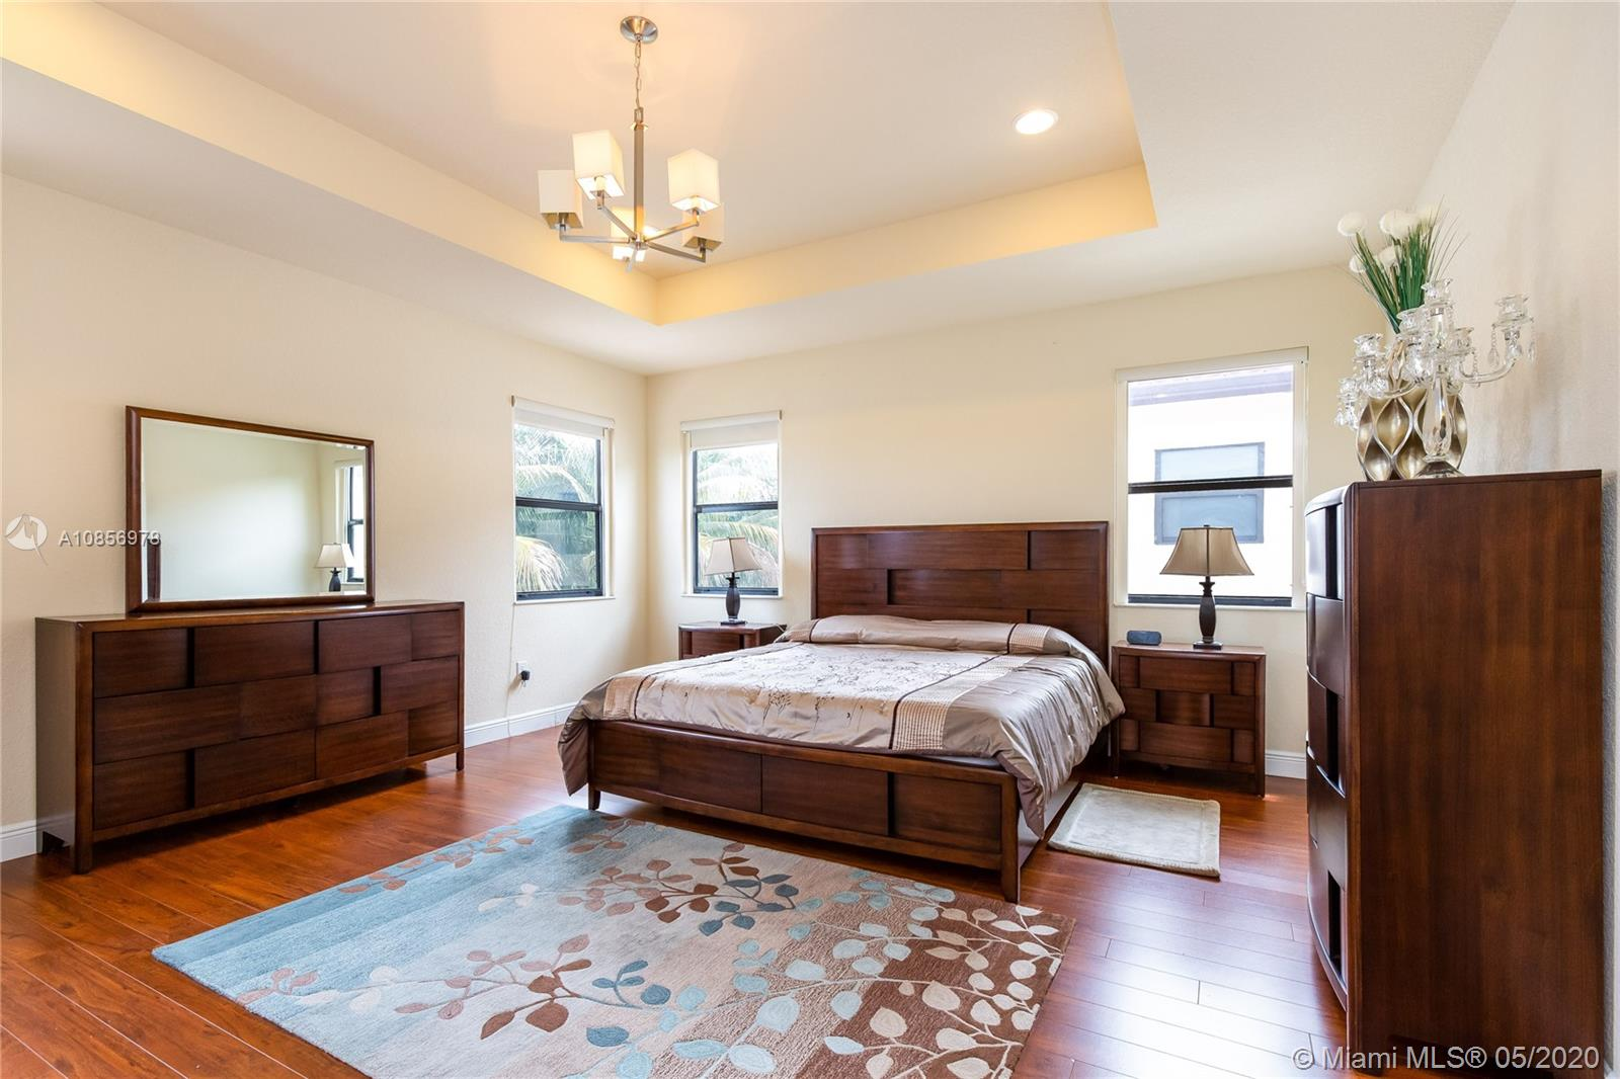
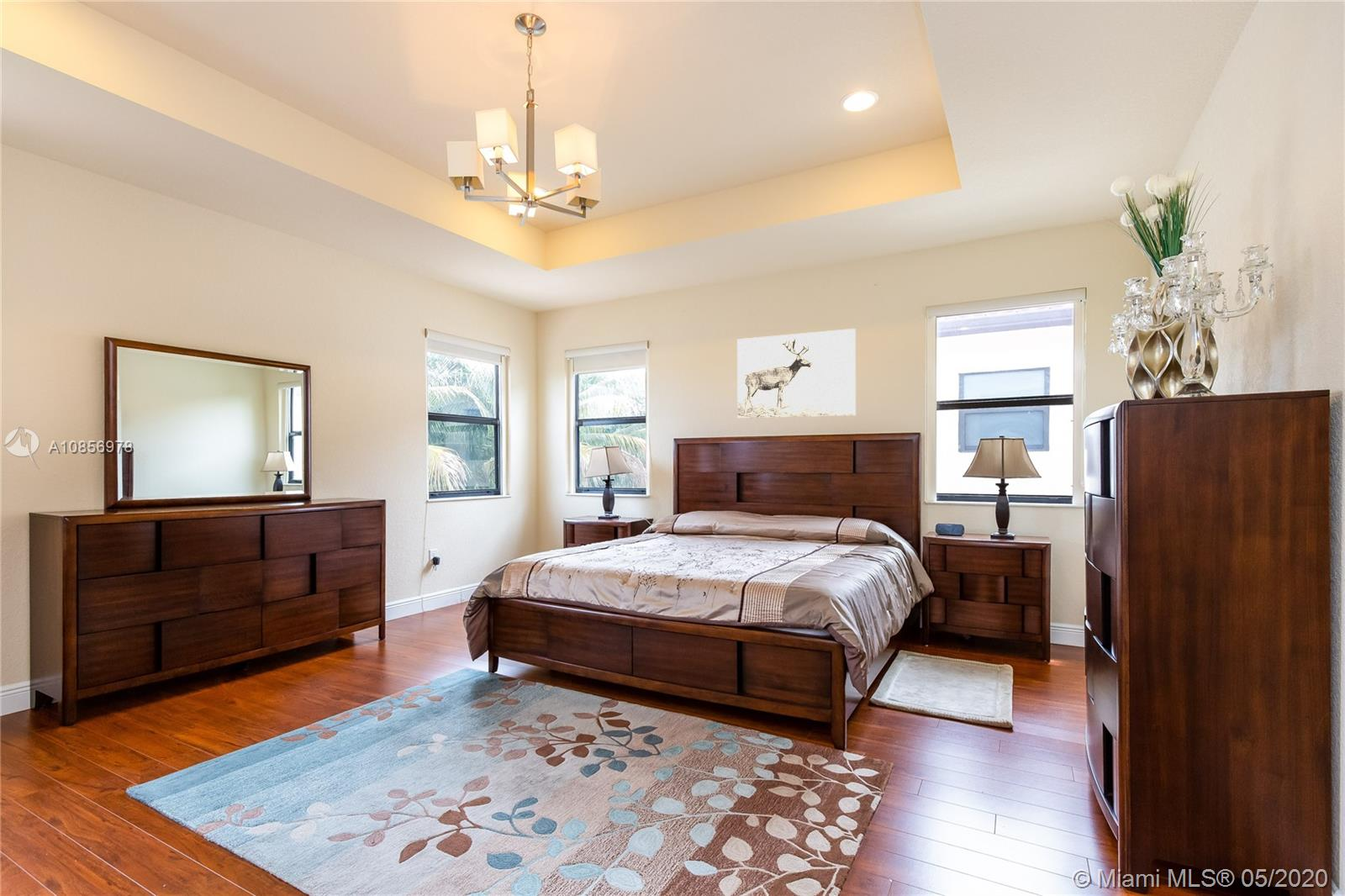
+ wall art (794, 375)
